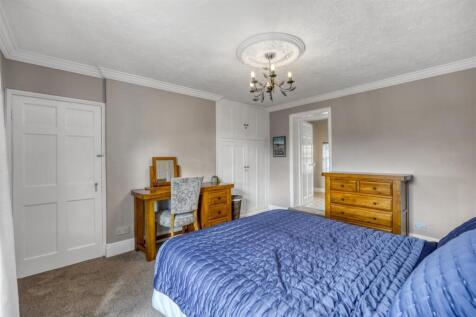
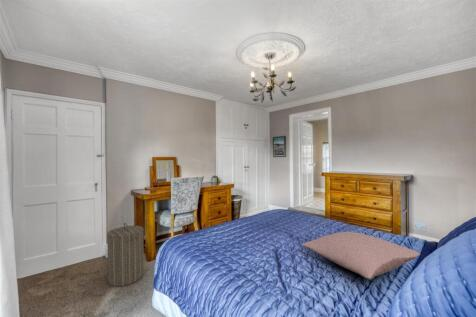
+ laundry hamper (126, 250)
+ pillow (356, 249)
